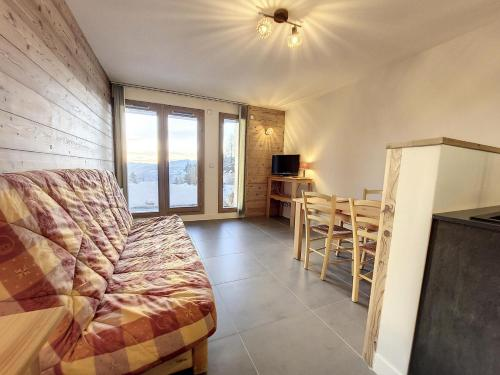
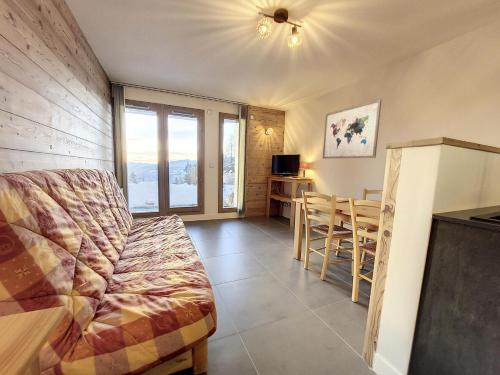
+ wall art (347, 133)
